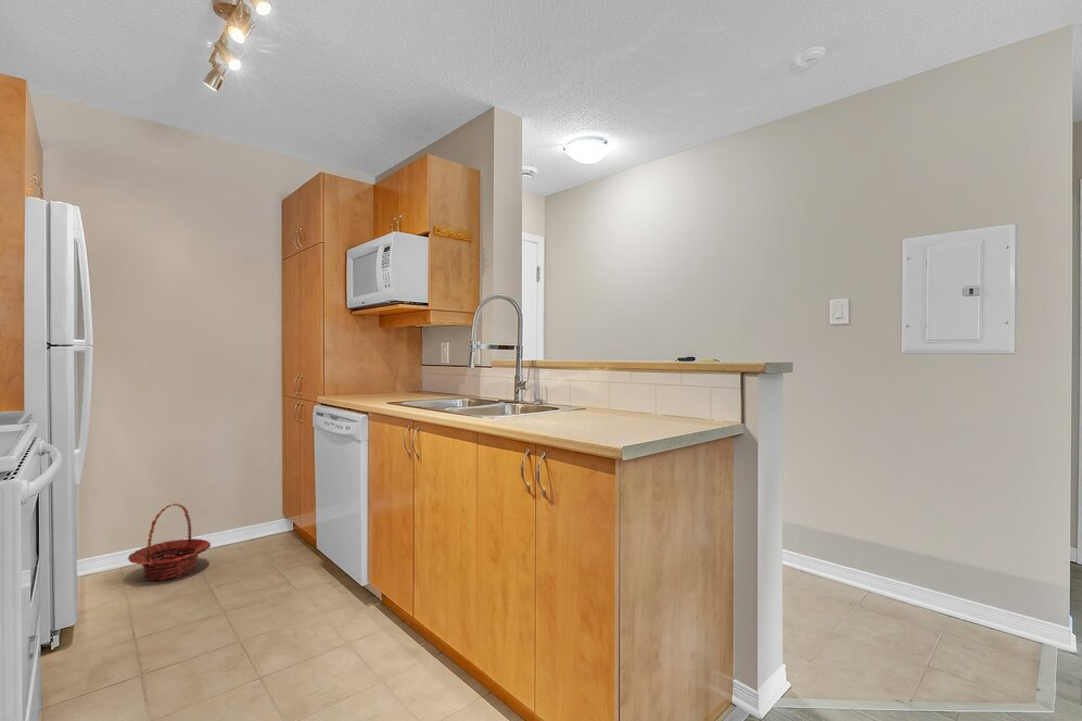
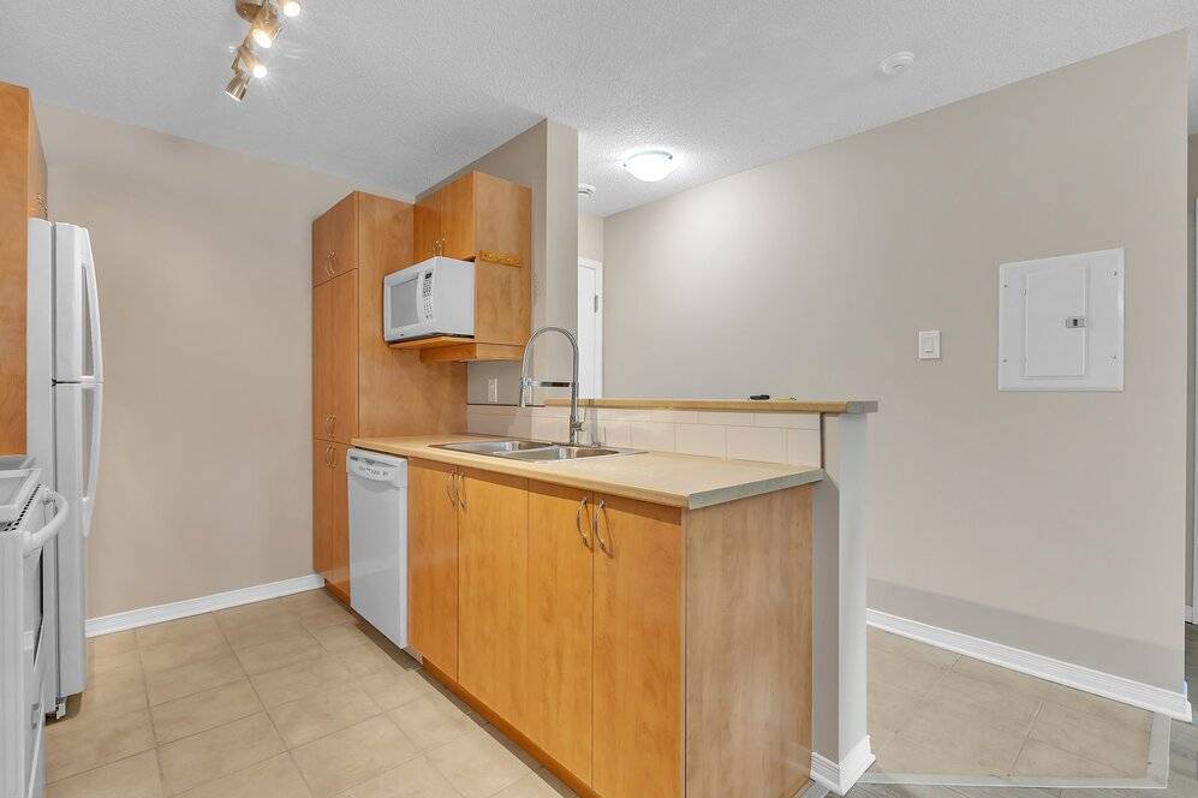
- basket (170, 541)
